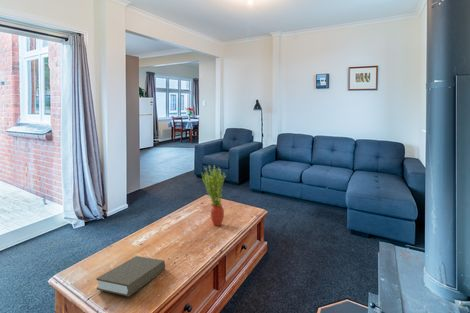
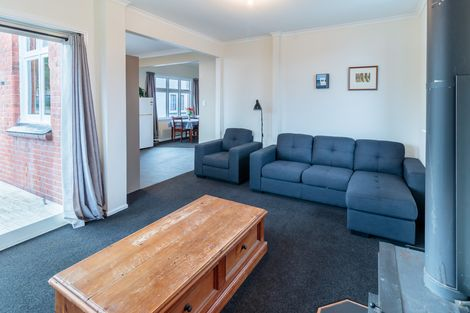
- book (133, 274)
- potted plant (213, 195)
